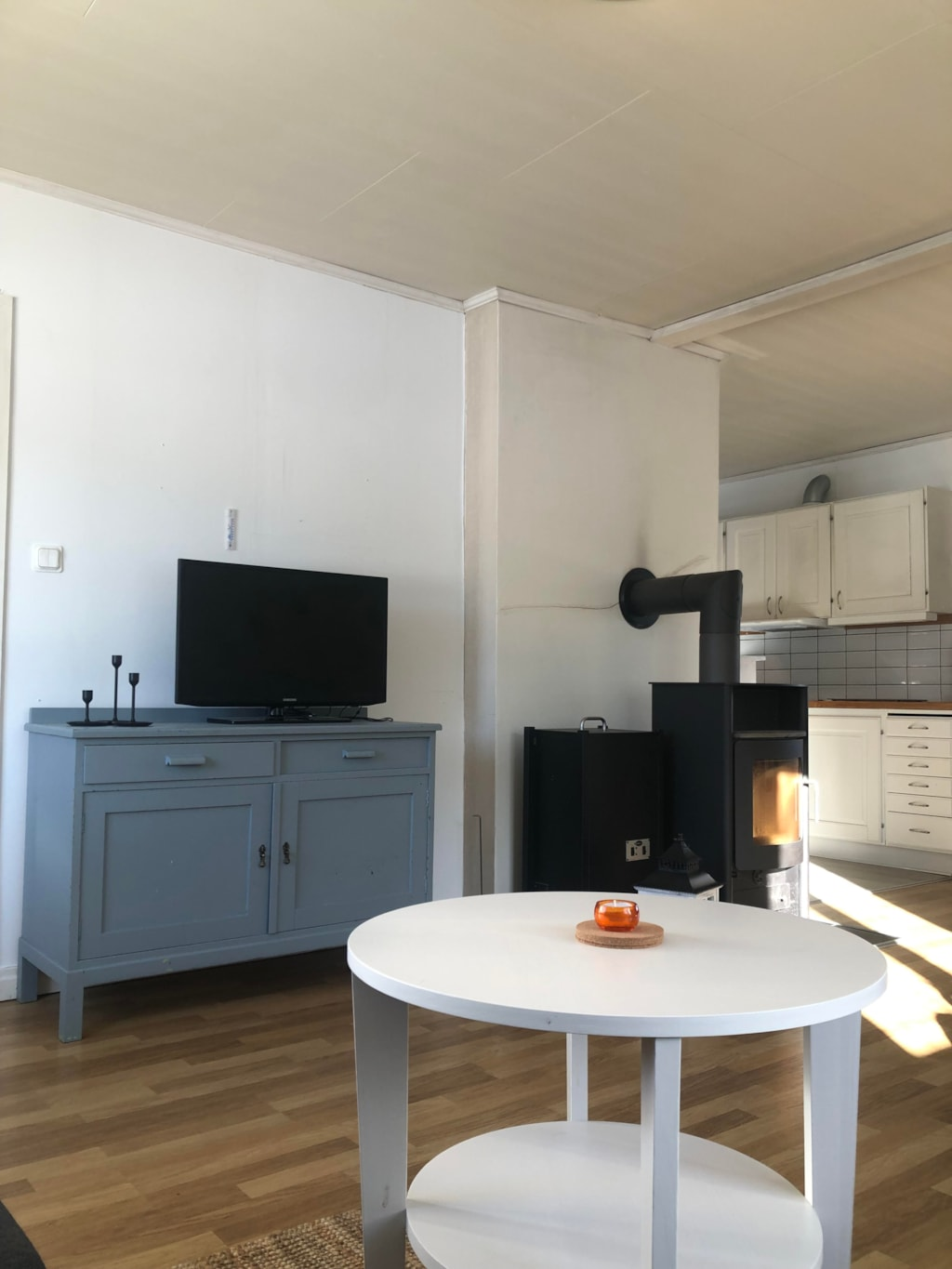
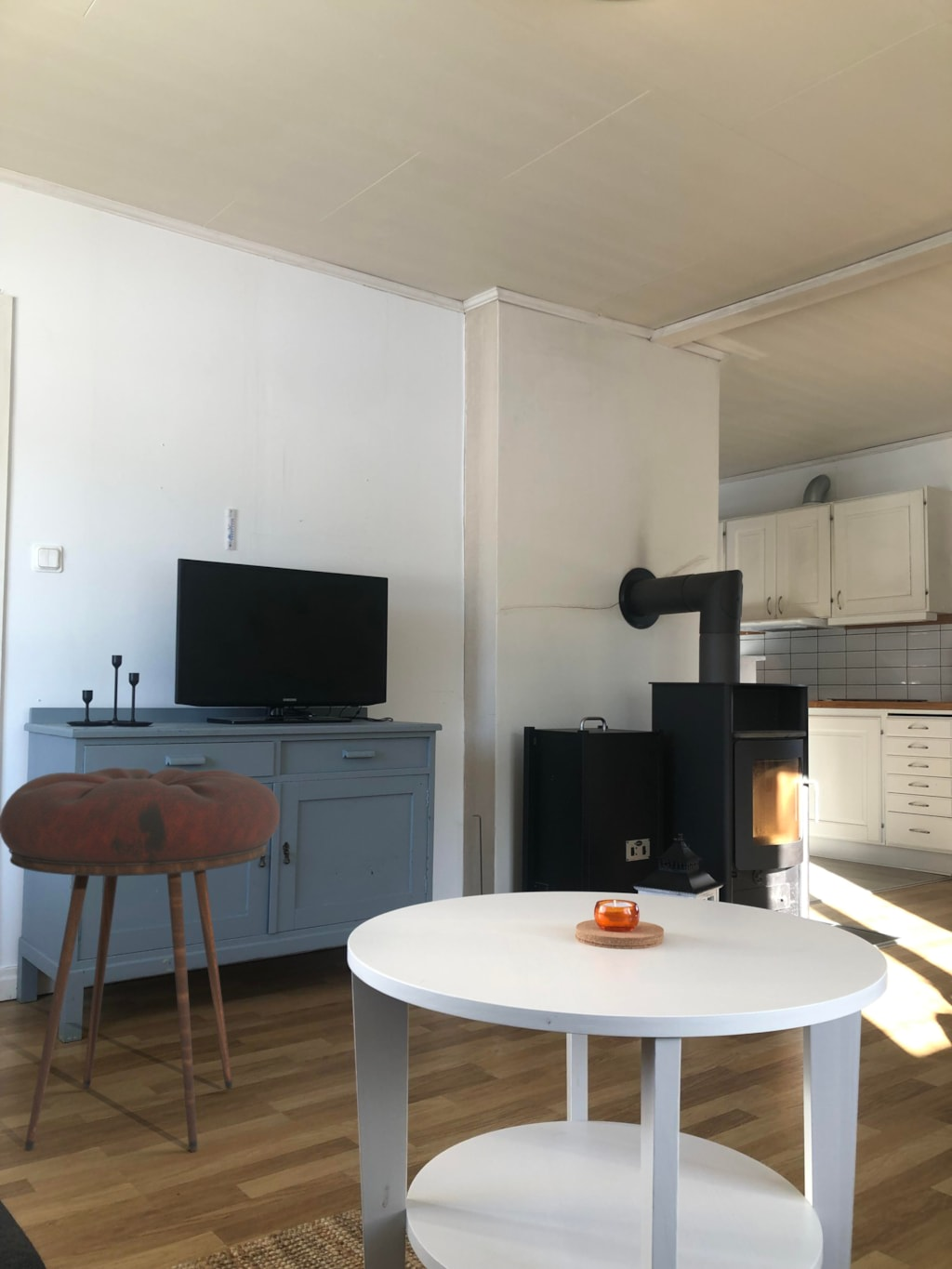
+ stool (109, 942)
